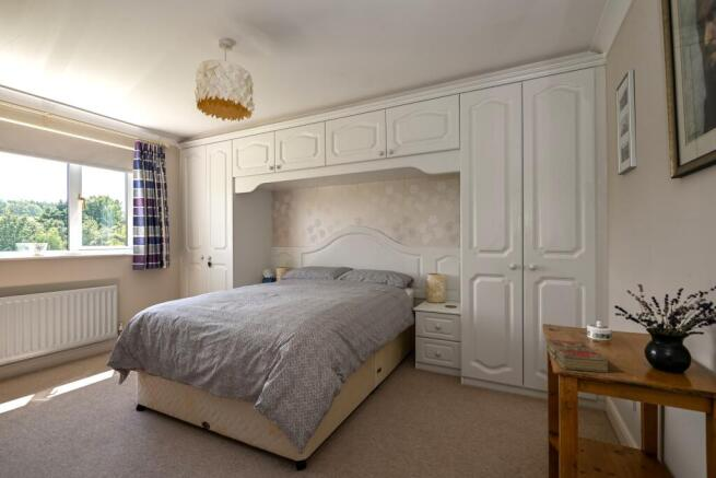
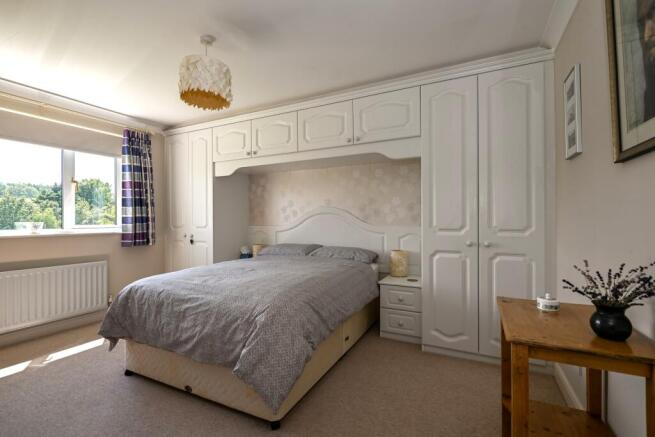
- book (573, 352)
